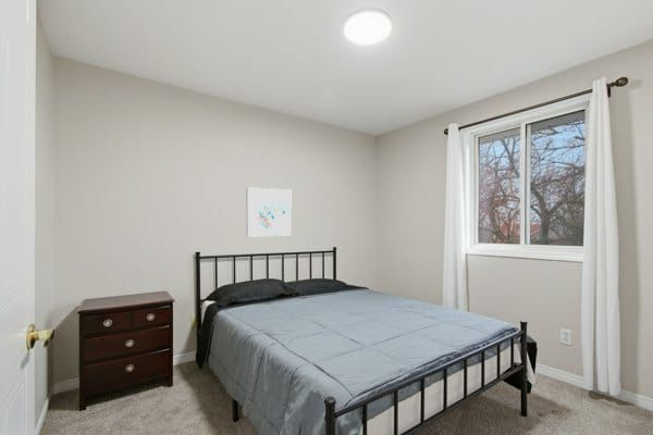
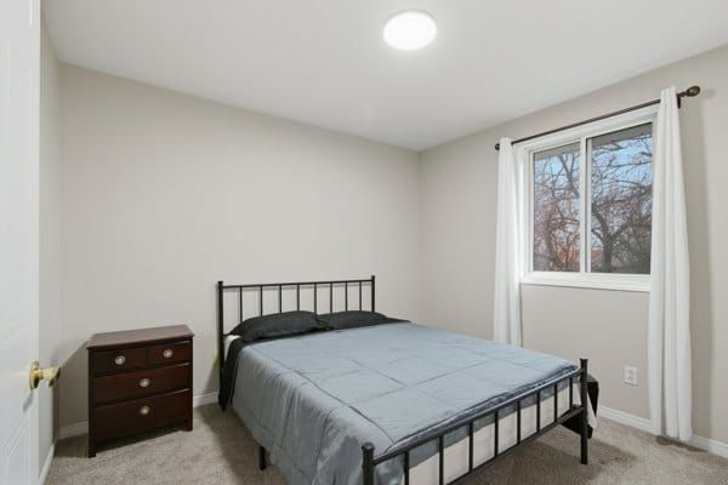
- wall art (269, 212)
